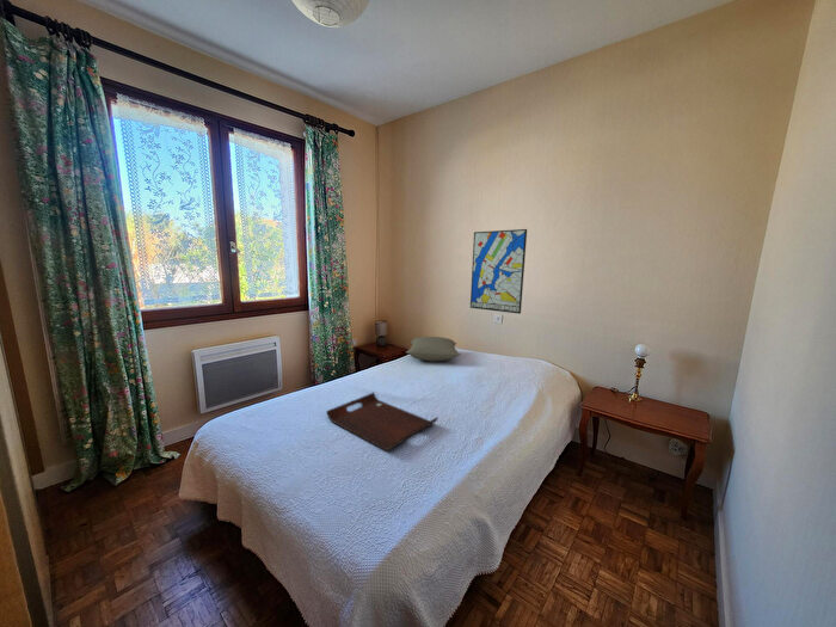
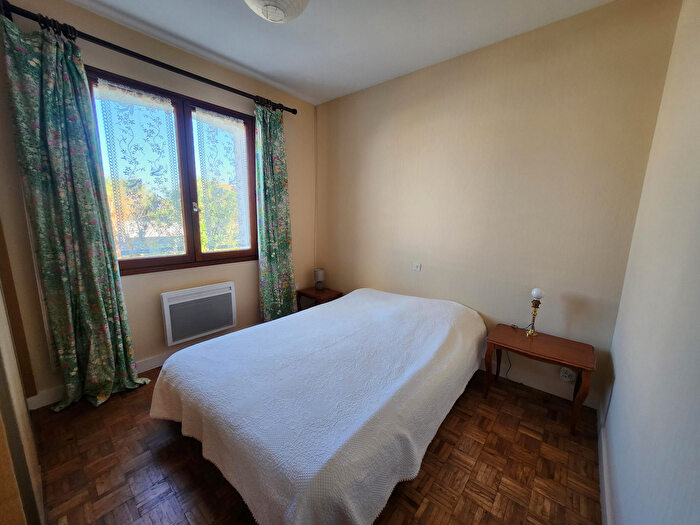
- wall art (496, 271)
- pillow (432, 348)
- serving tray (381, 418)
